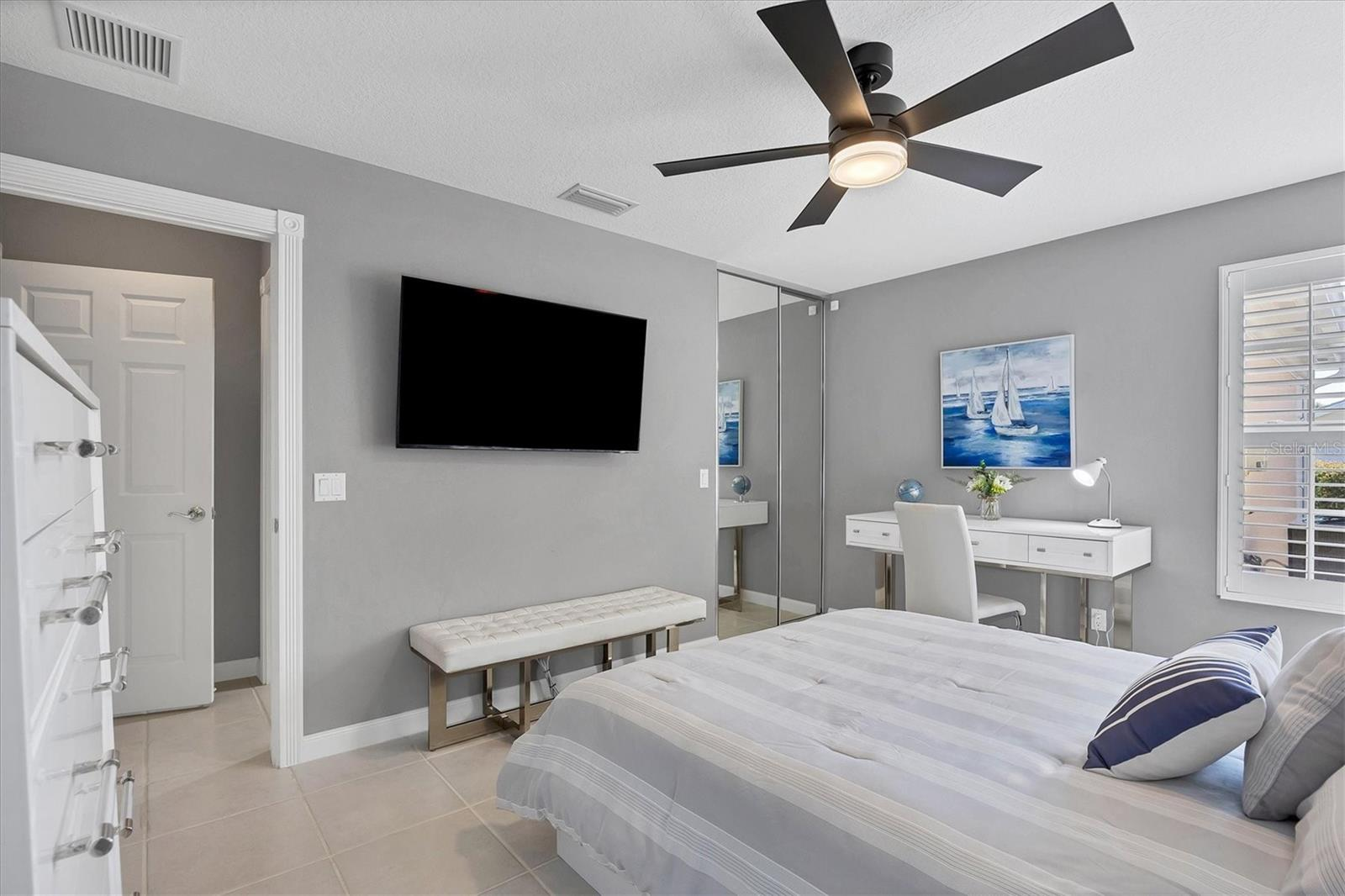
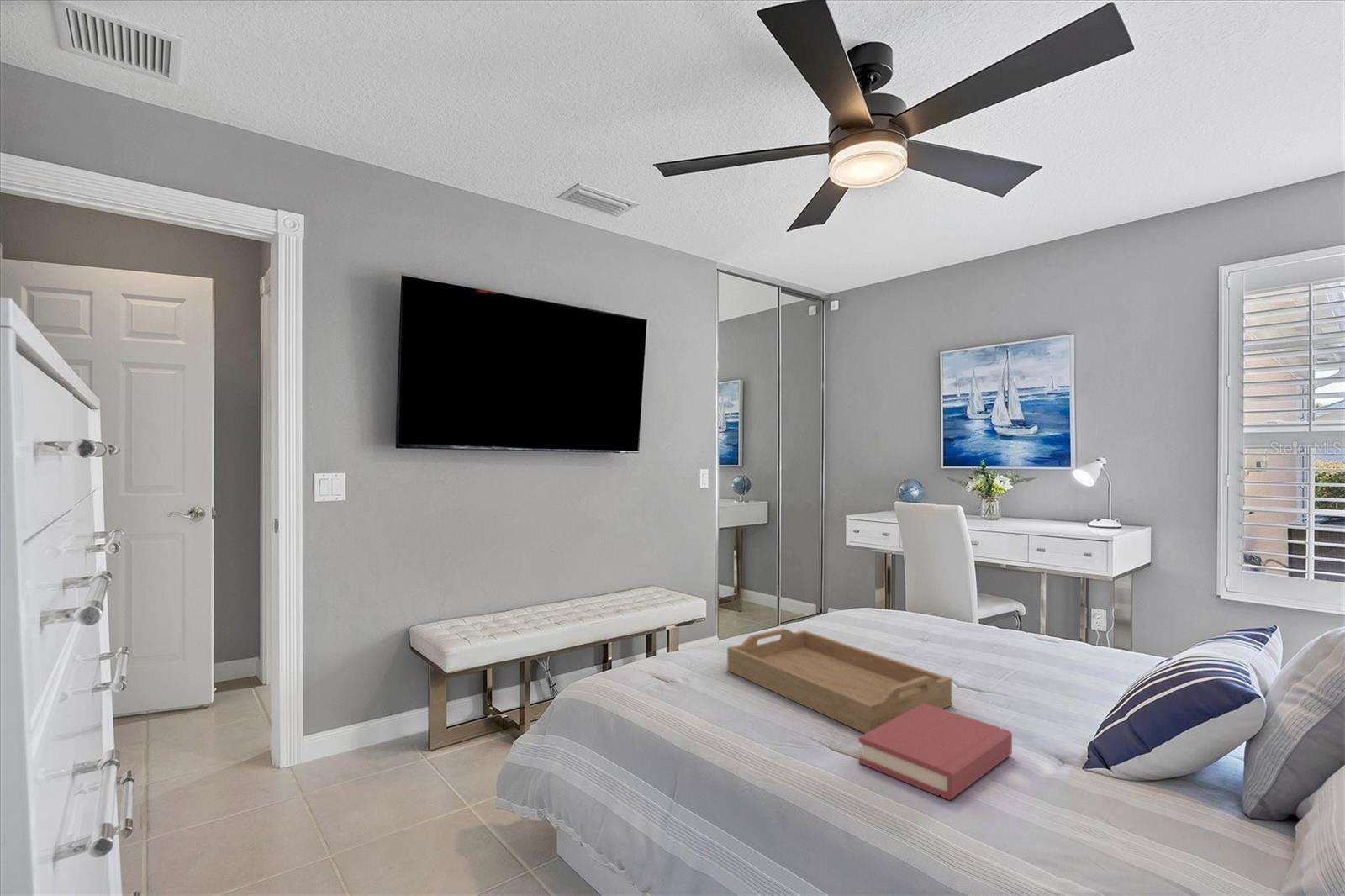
+ serving tray (831, 670)
+ hardback book (936, 746)
